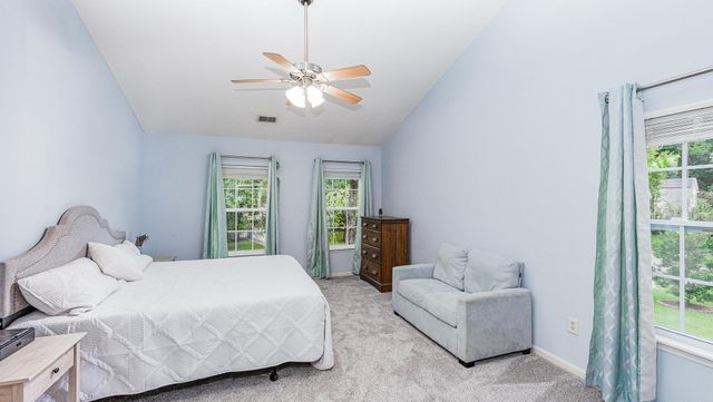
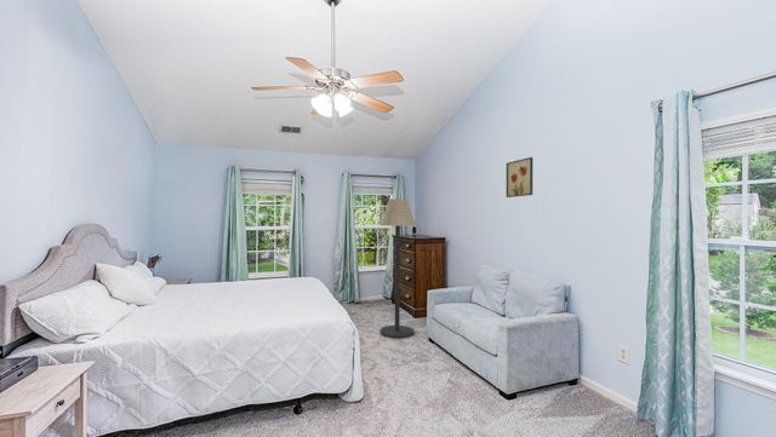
+ wall art (519, 178)
+ floor lamp (396, 265)
